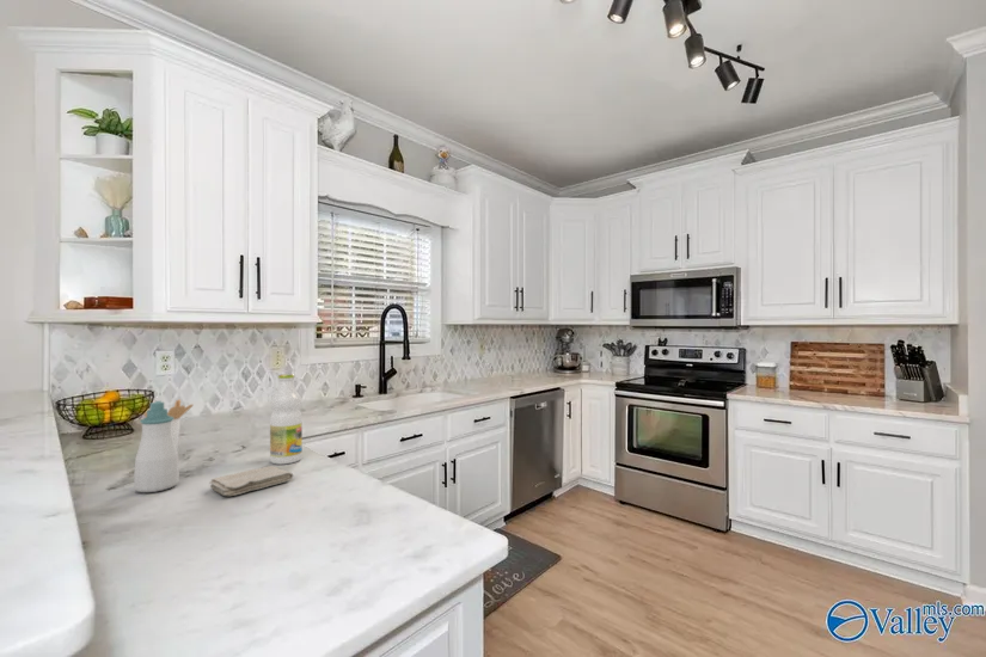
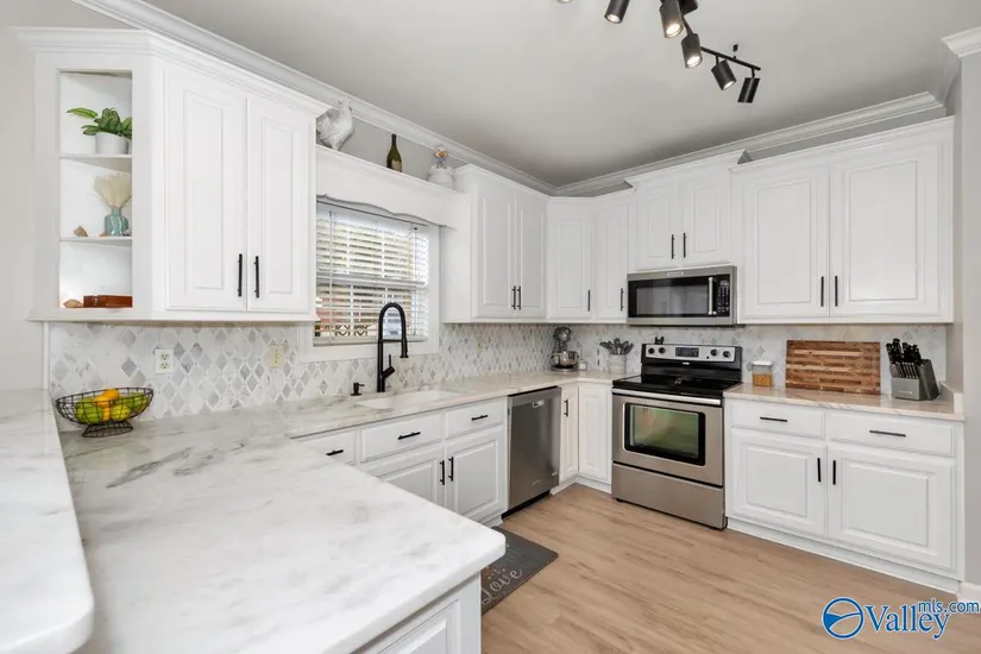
- bottle (286, 417)
- soap bottle (157, 444)
- washcloth (251, 479)
- utensil holder (172, 428)
